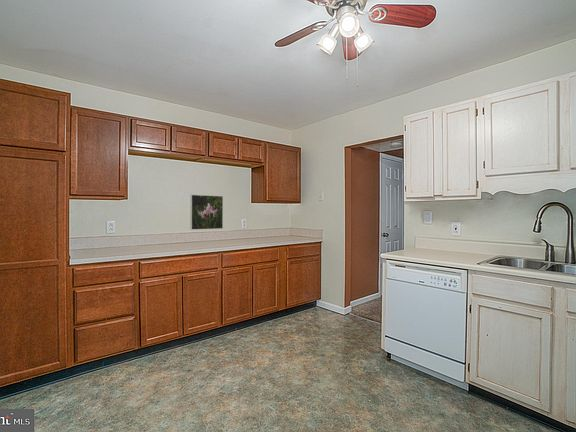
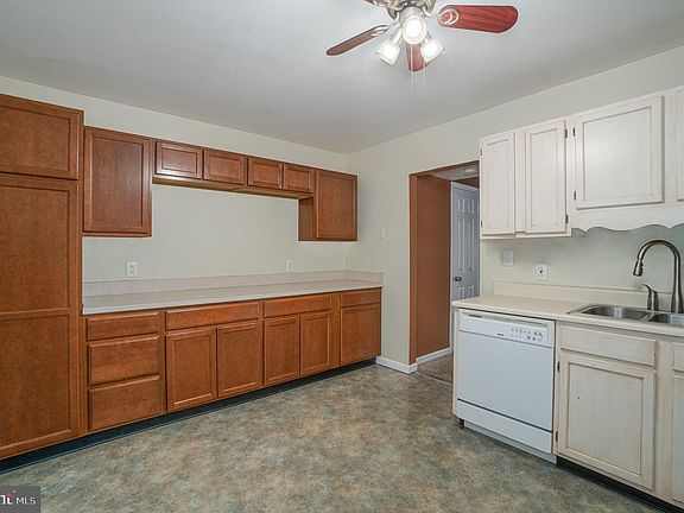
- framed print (207, 212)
